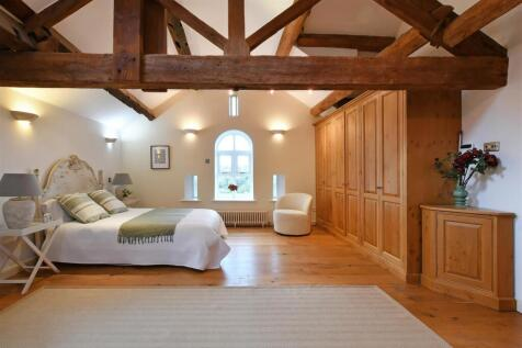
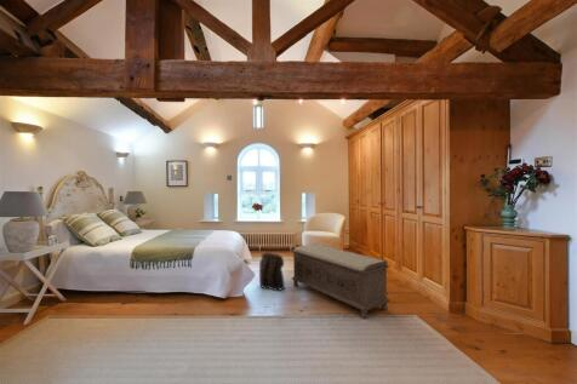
+ backpack (272, 269)
+ bench (335, 274)
